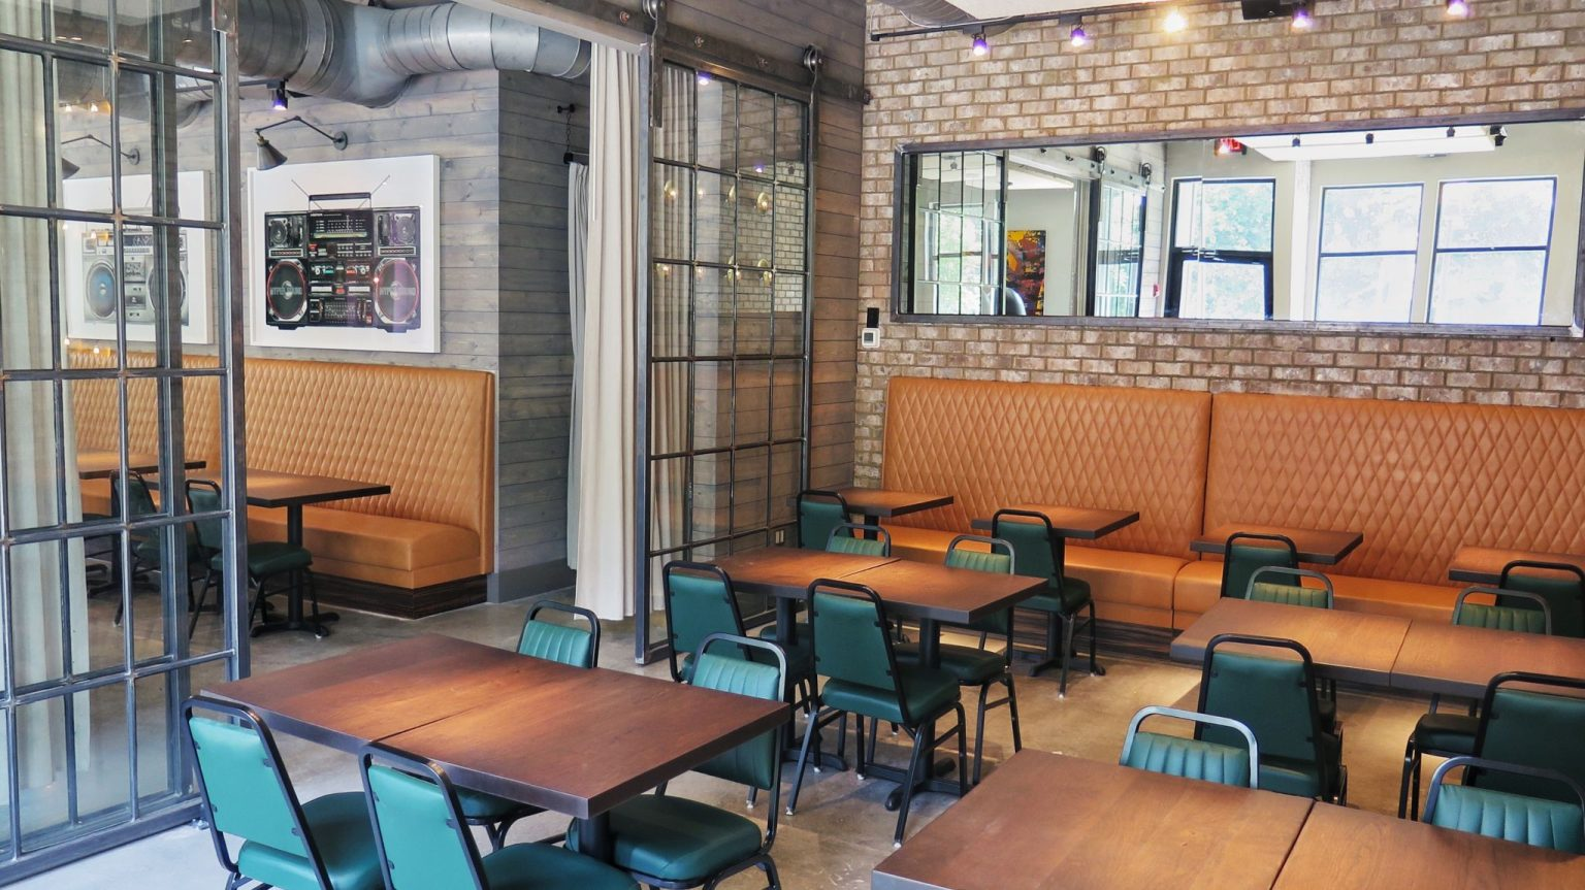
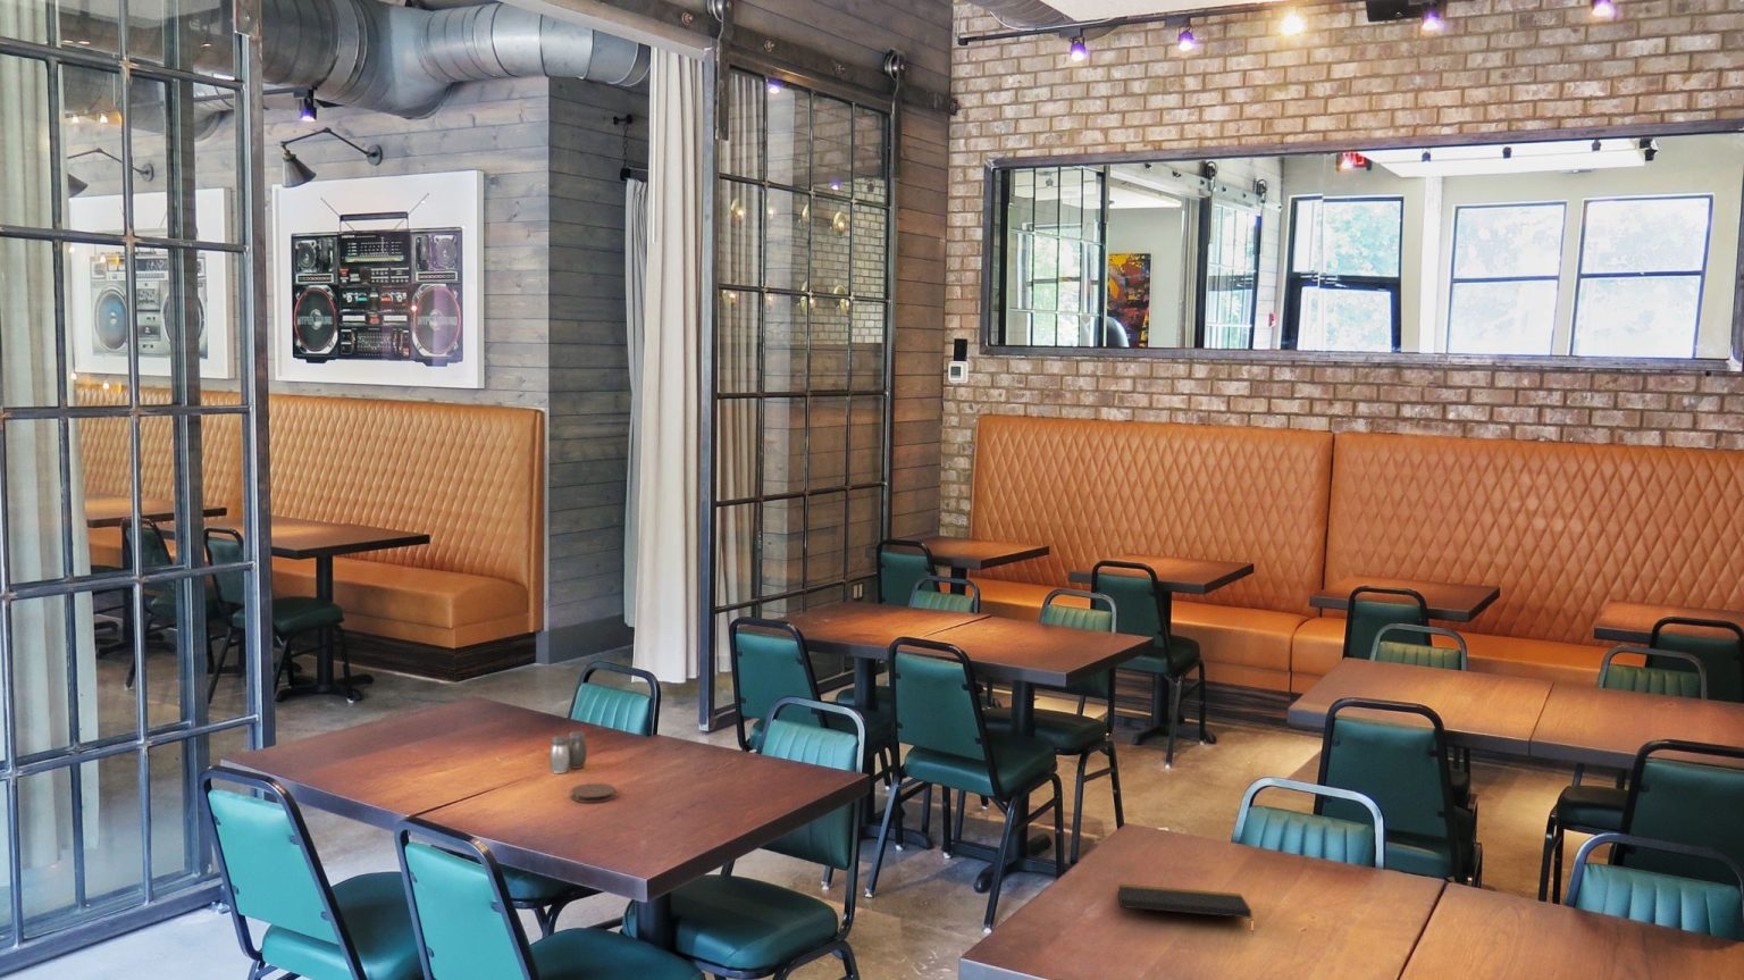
+ salt and pepper shaker (568, 751)
+ coaster (593, 793)
+ notepad (1182, 901)
